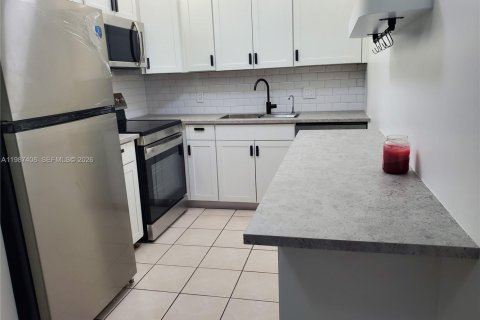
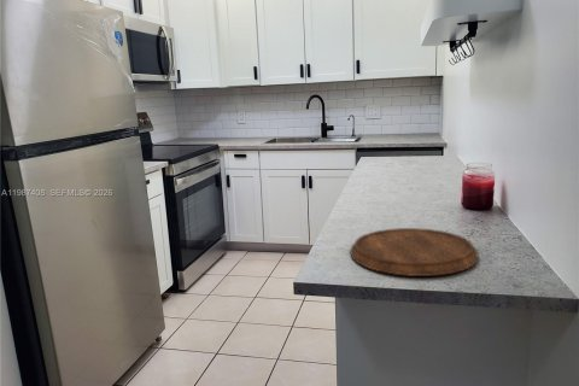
+ cutting board (411, 247)
